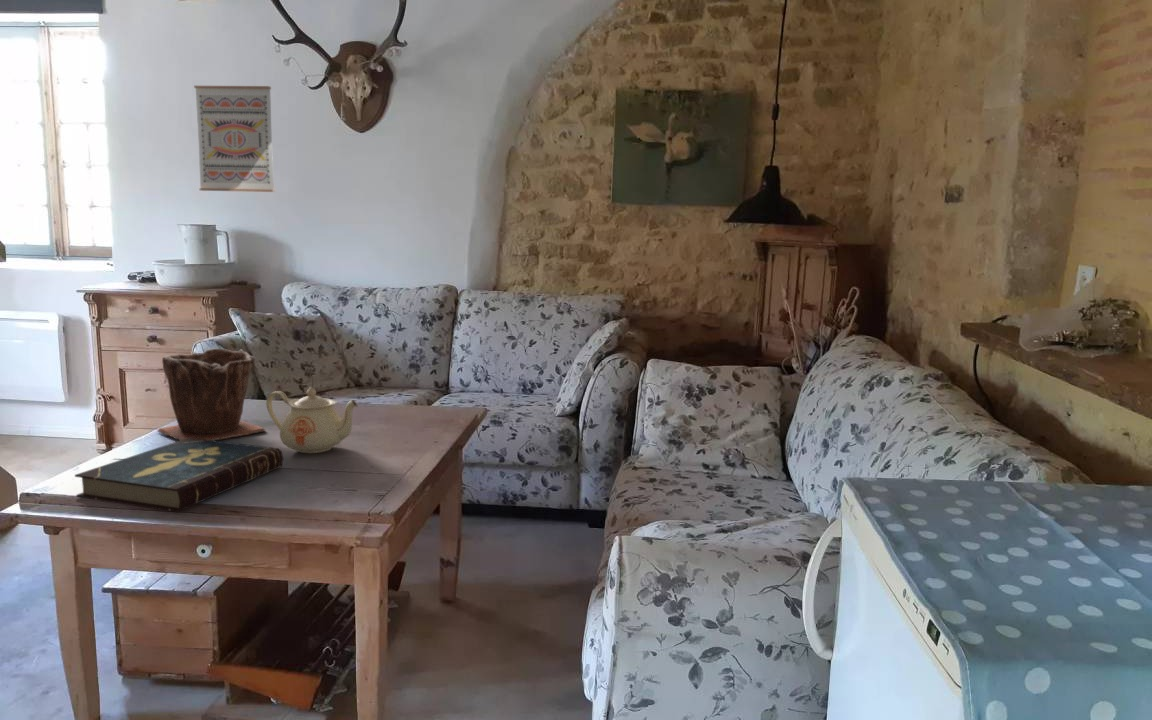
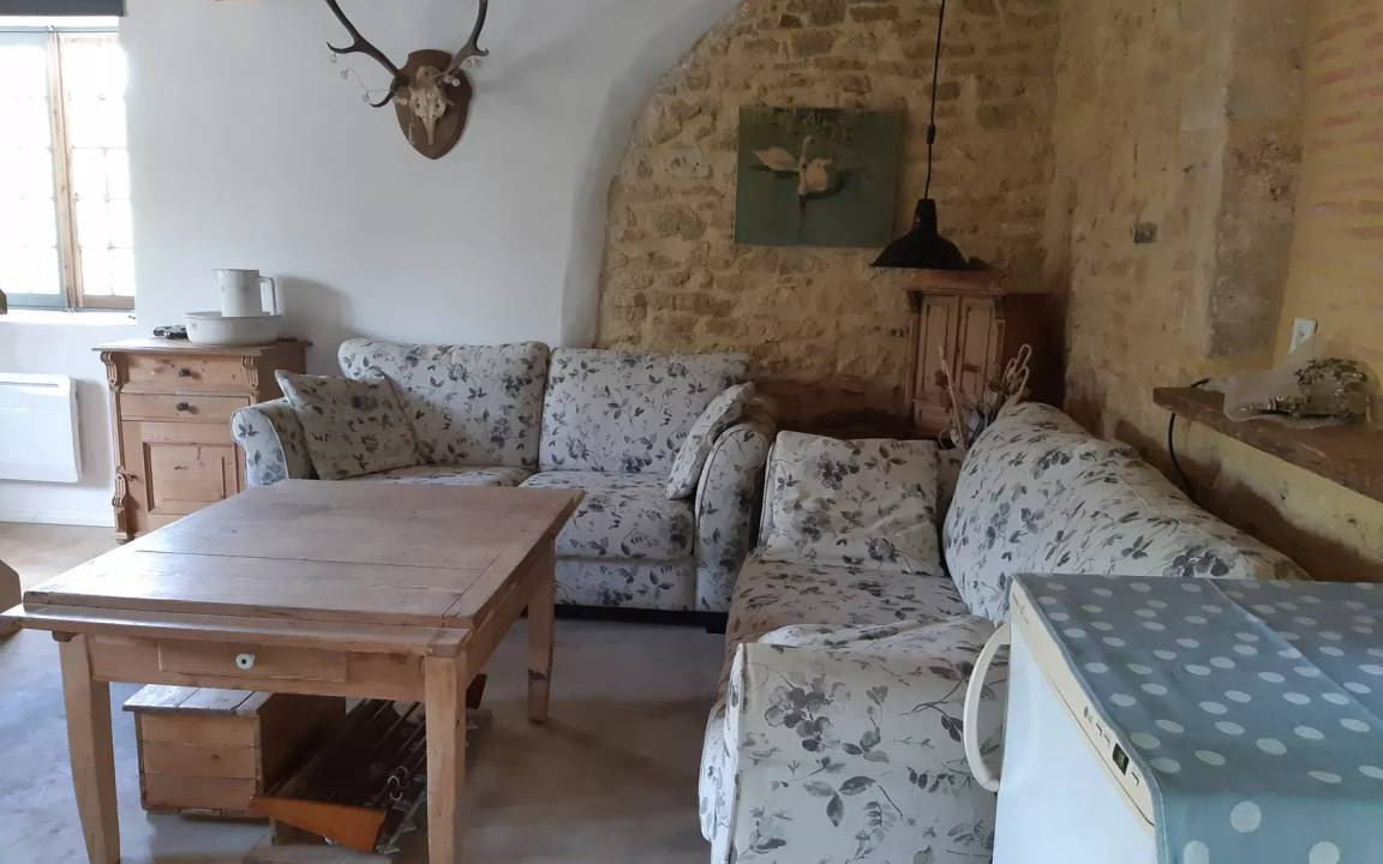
- teapot (312, 417)
- book (185, 471)
- plant pot (210, 392)
- wall art (234, 139)
